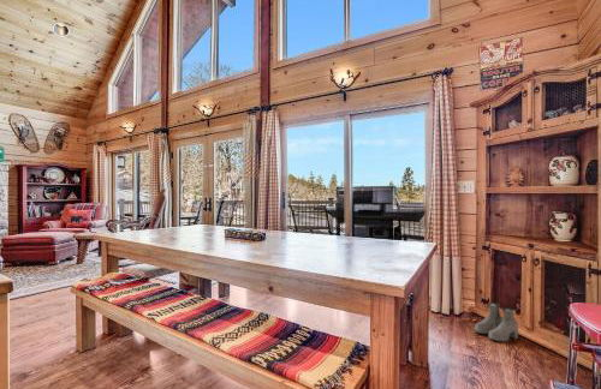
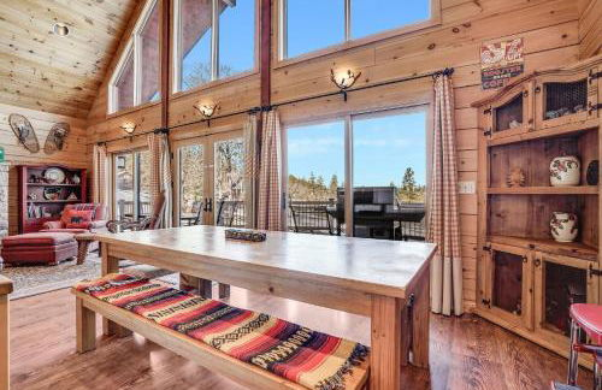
- boots (495, 321)
